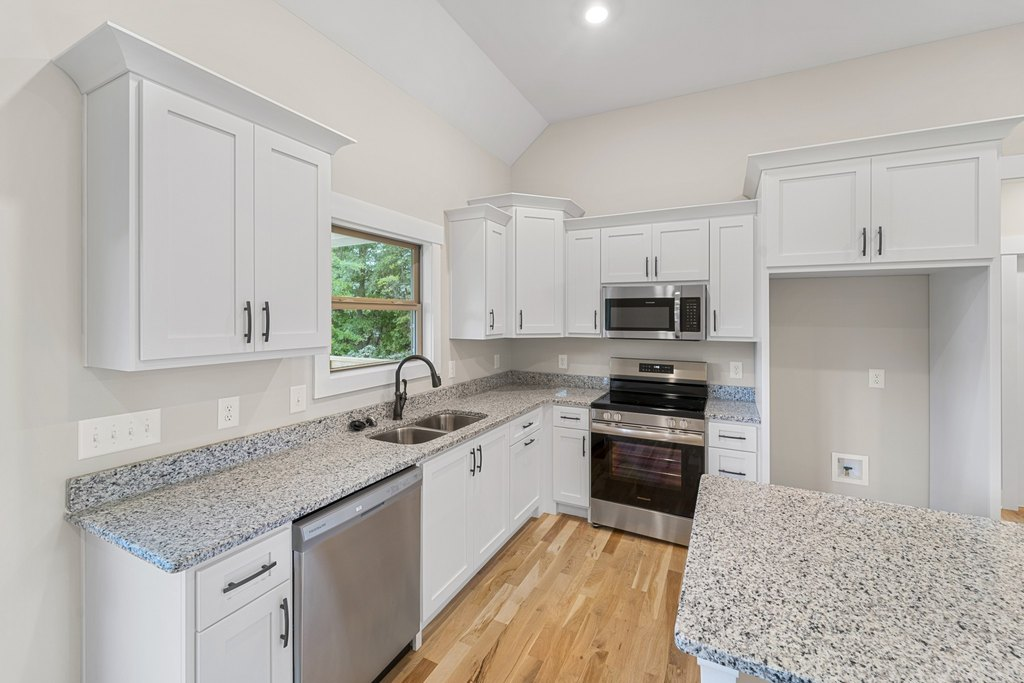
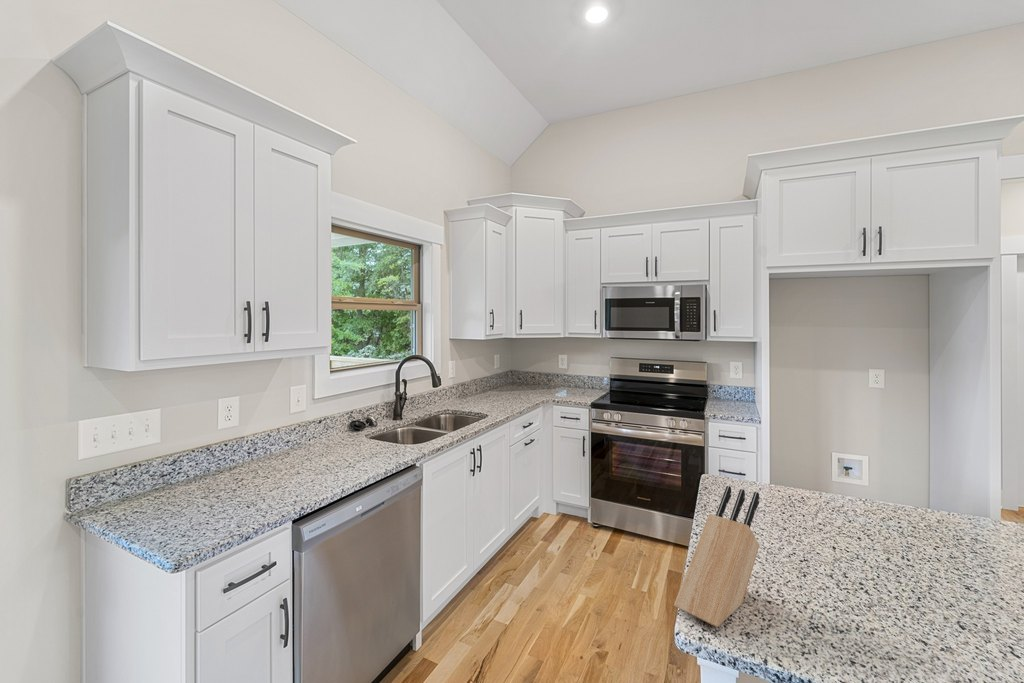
+ knife block (722, 546)
